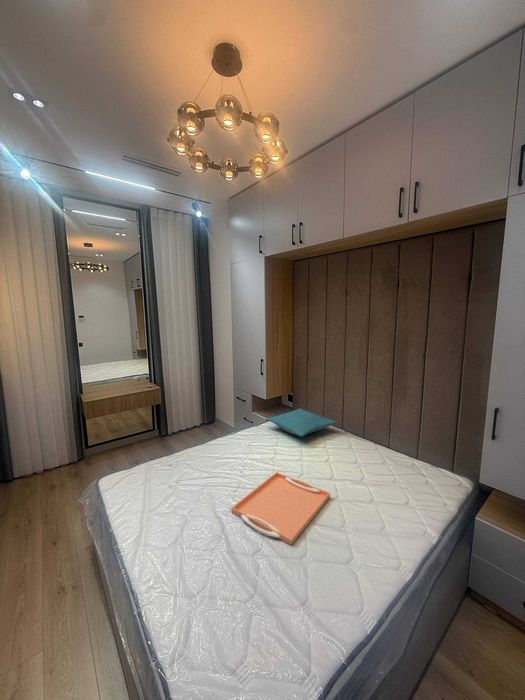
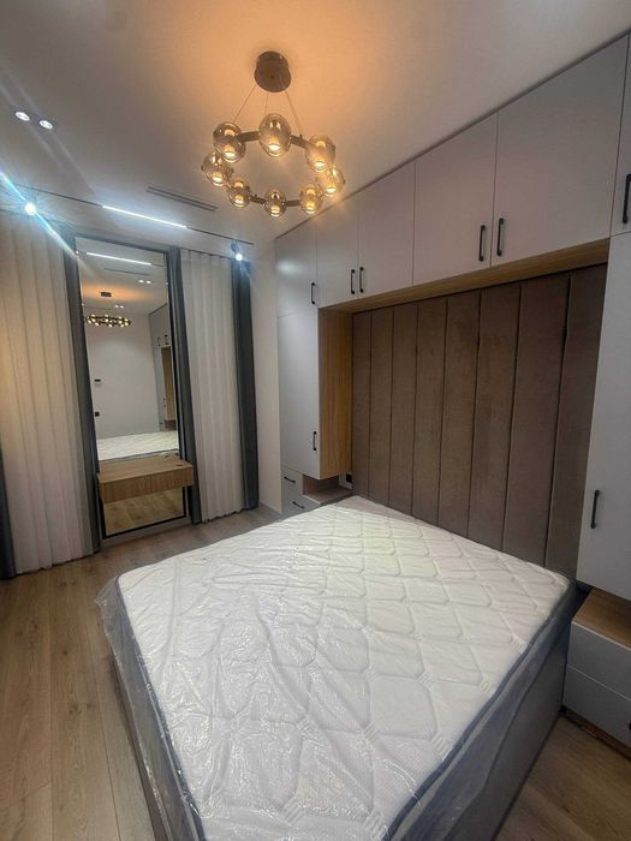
- serving tray (282, 502)
- pillow (300, 421)
